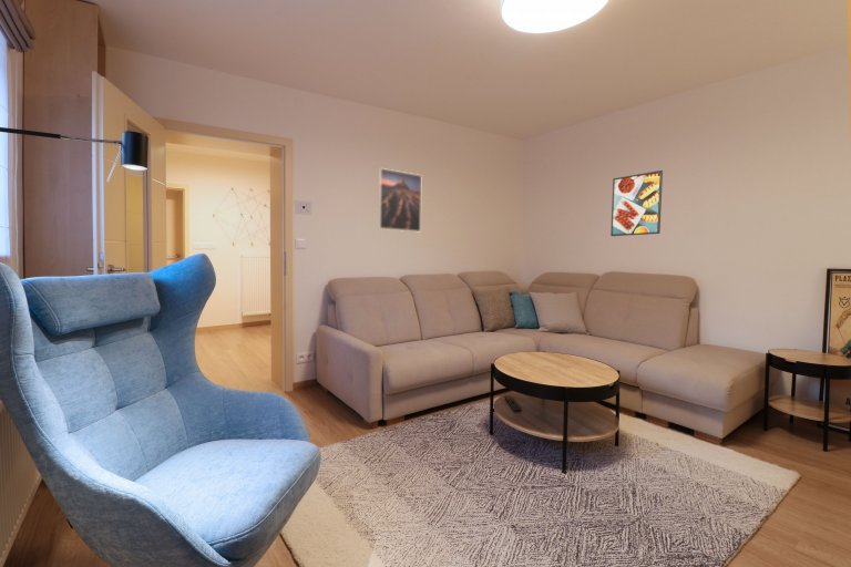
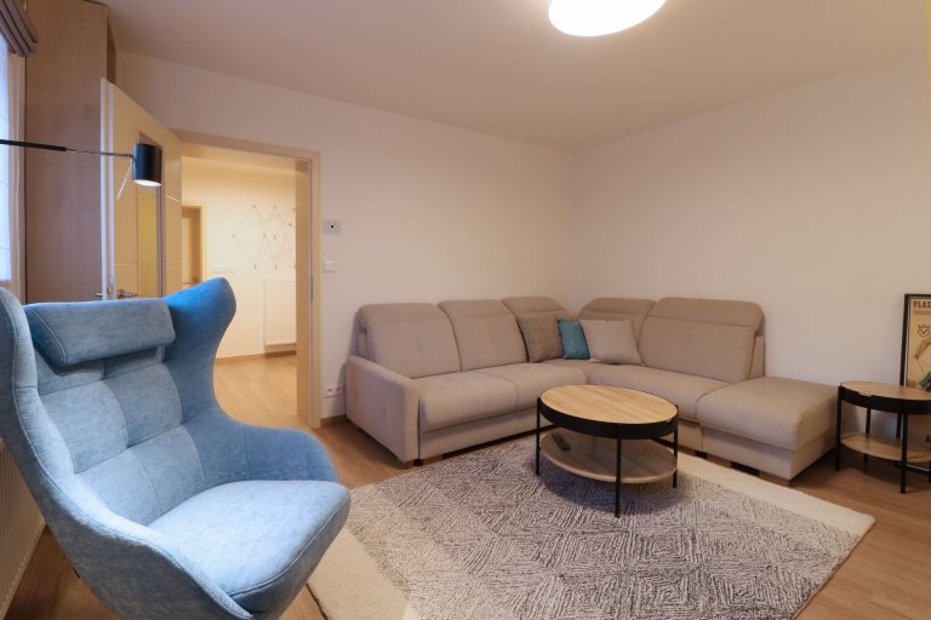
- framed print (635, 205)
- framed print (400, 200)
